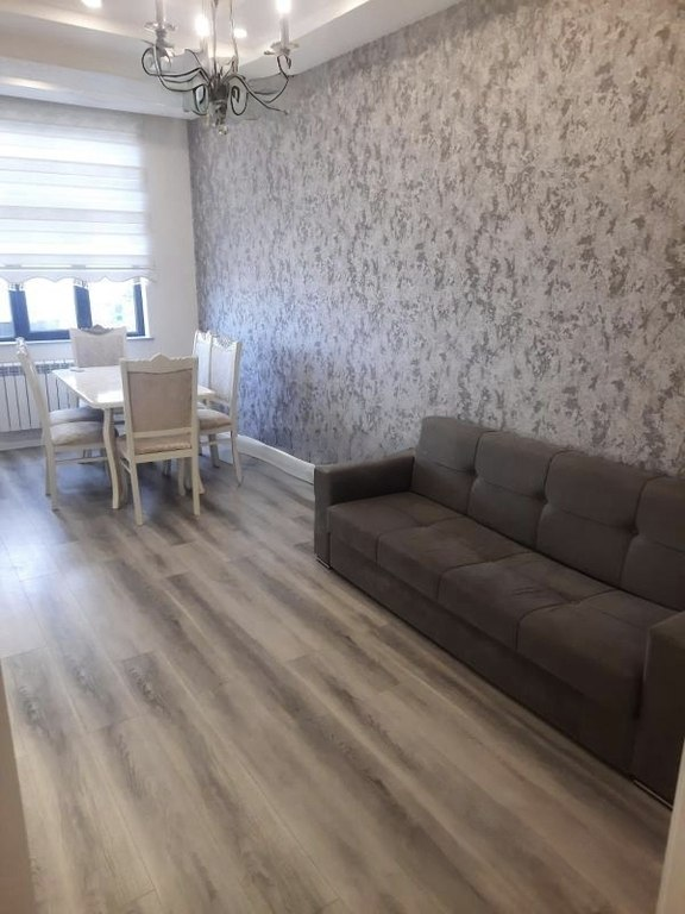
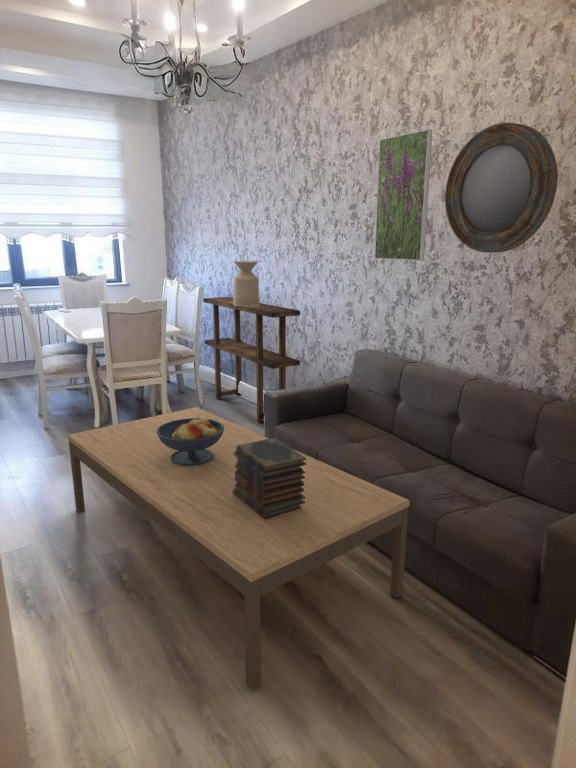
+ book stack (269, 476)
+ console table (248, 357)
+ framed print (401, 198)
+ fruit bowl (191, 437)
+ coffee table (216, 505)
+ side table (246, 283)
+ home mirror (495, 190)
